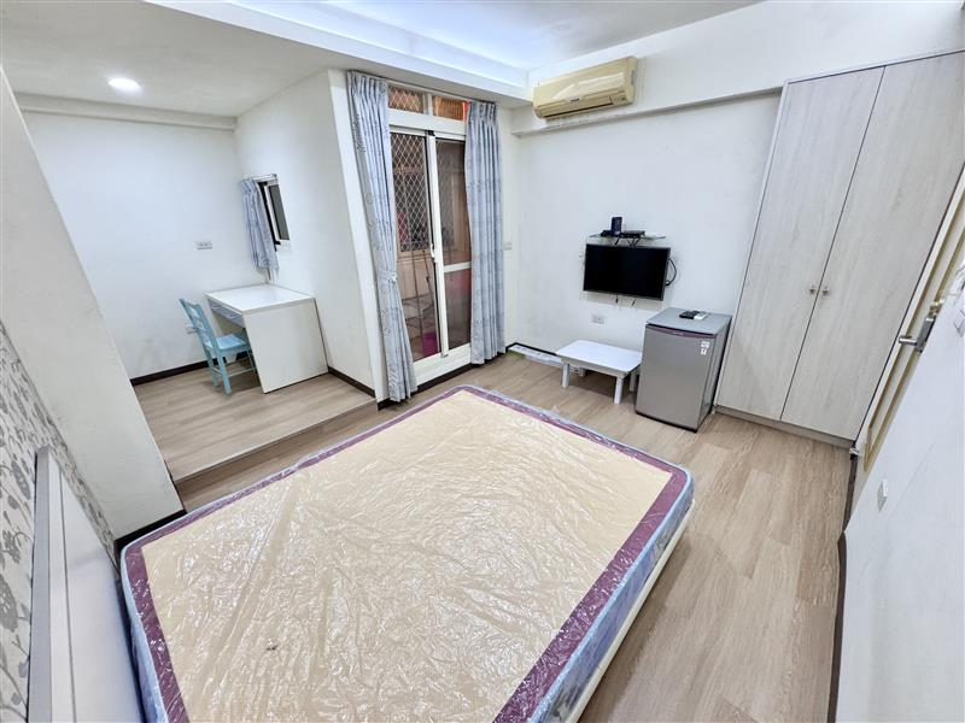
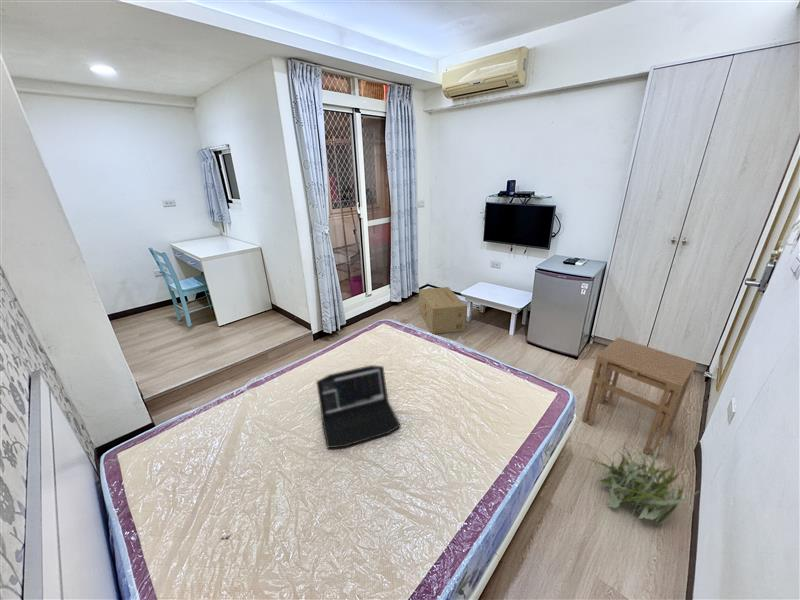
+ stool (633, 394)
+ cardboard box (440, 308)
+ laptop (357, 403)
+ decorative plant (631, 471)
